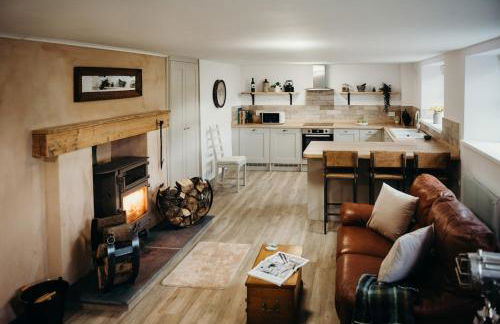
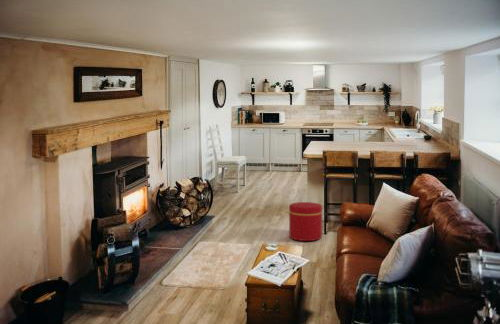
+ ottoman (305, 221)
